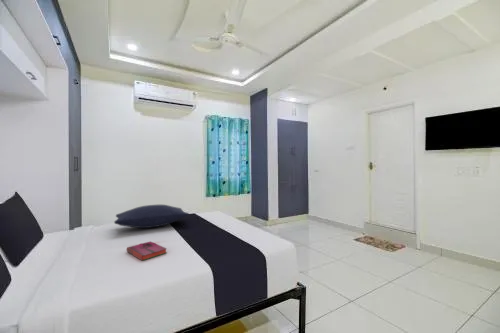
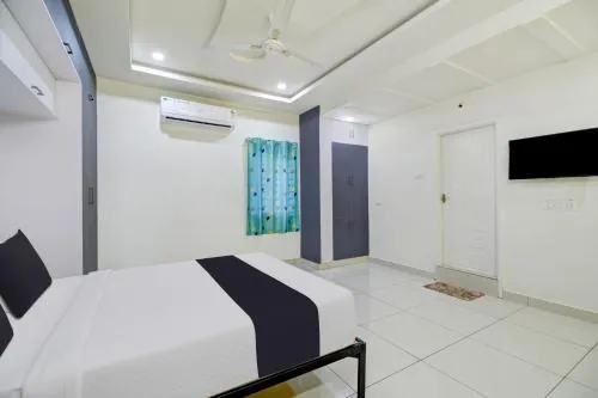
- hardback book (146, 250)
- pillow (152, 215)
